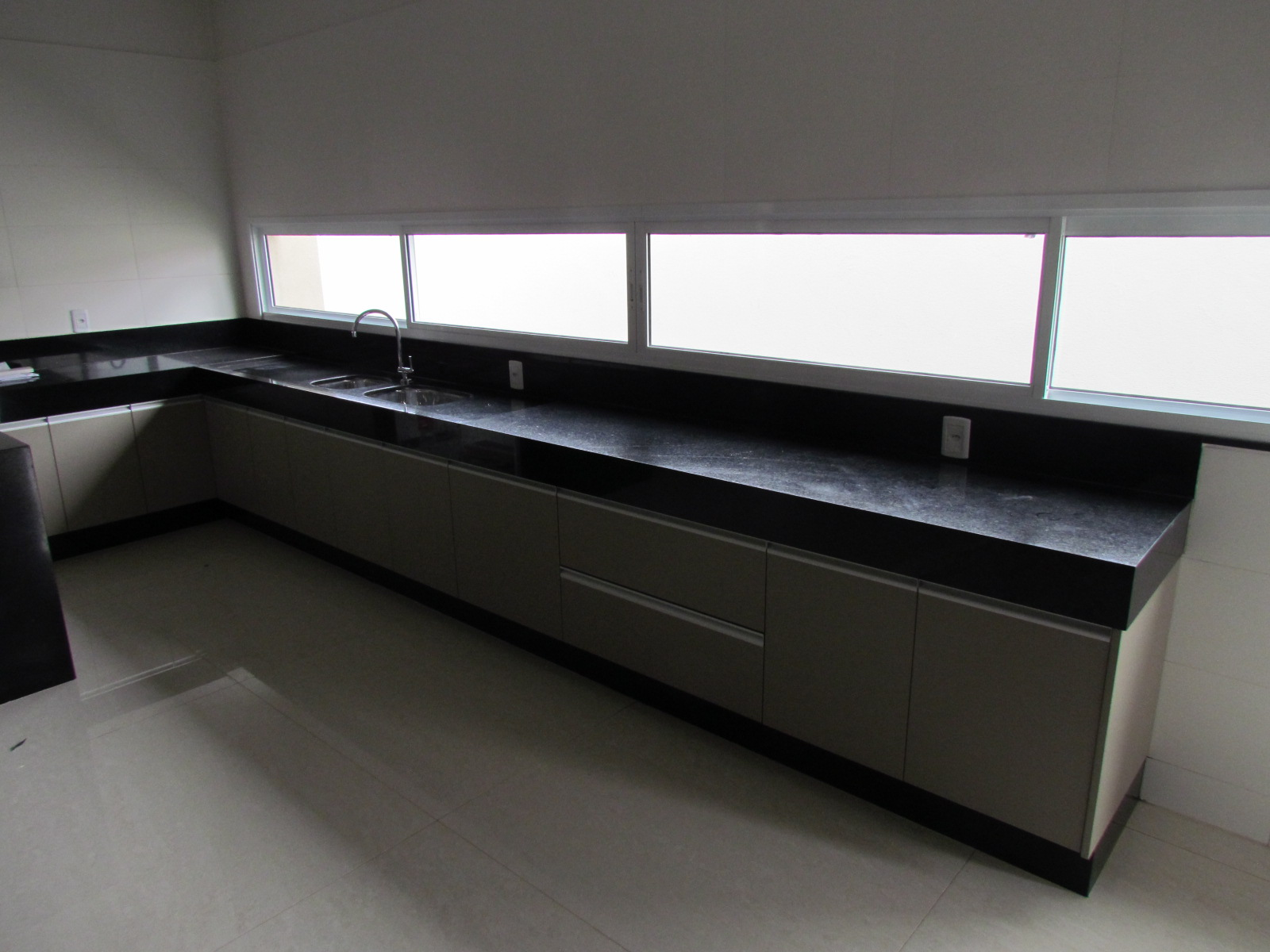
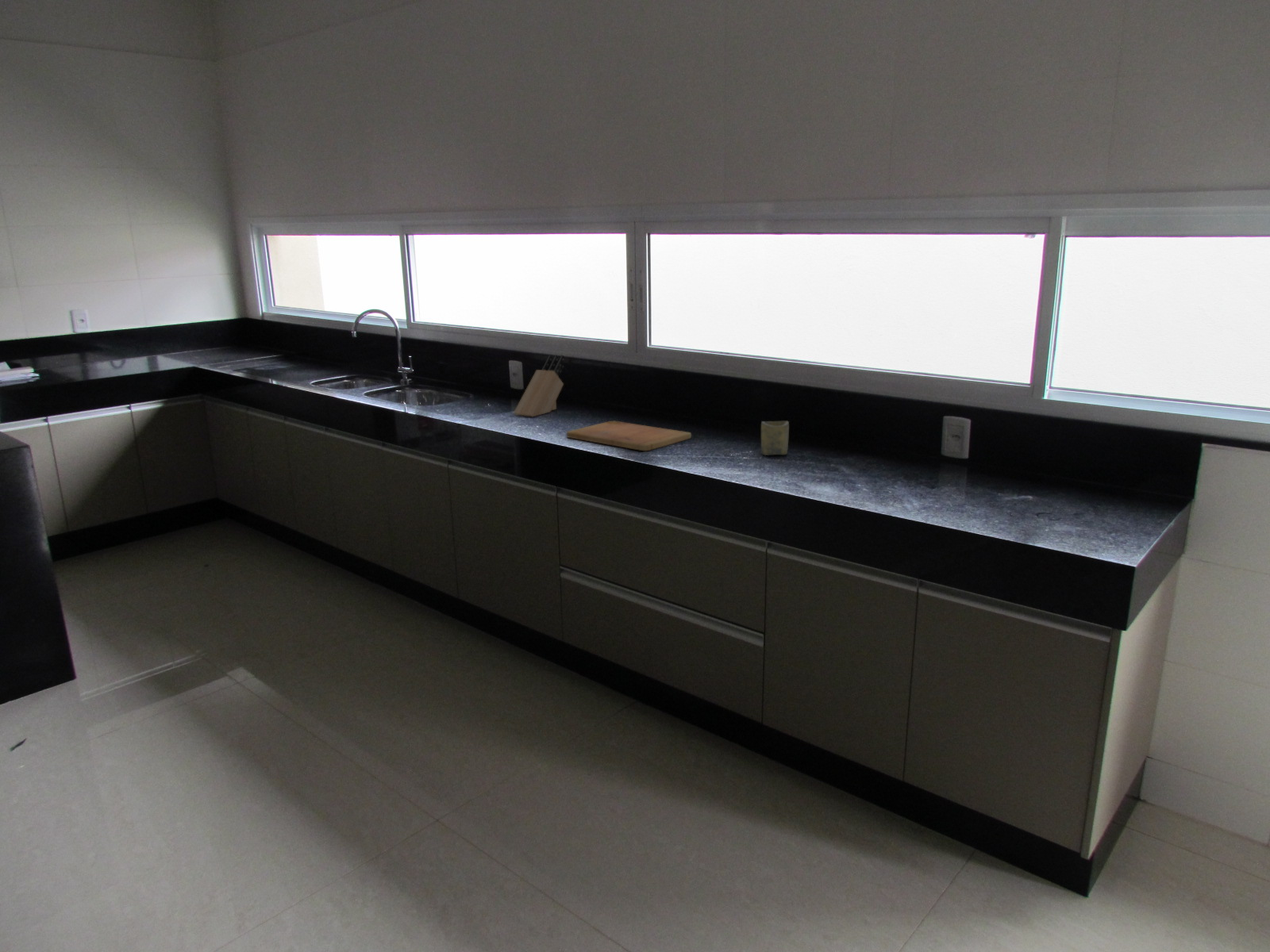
+ cup (775, 438)
+ knife block (541, 384)
+ cutting board (628, 435)
